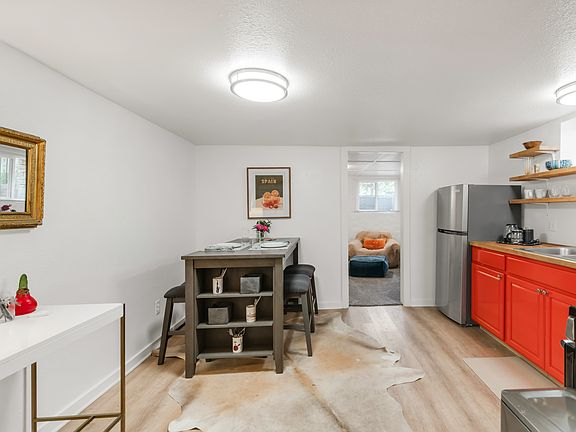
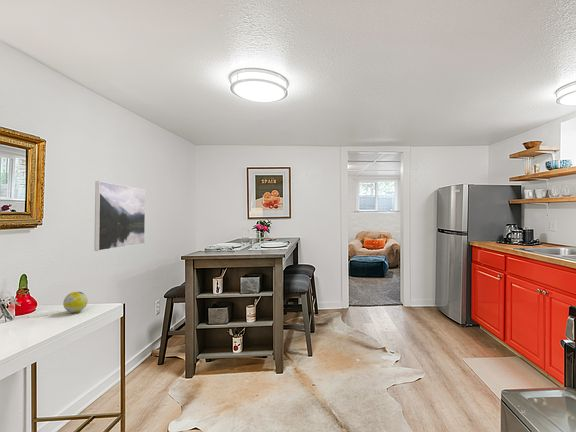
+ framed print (123, 216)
+ decorative ball (75, 301)
